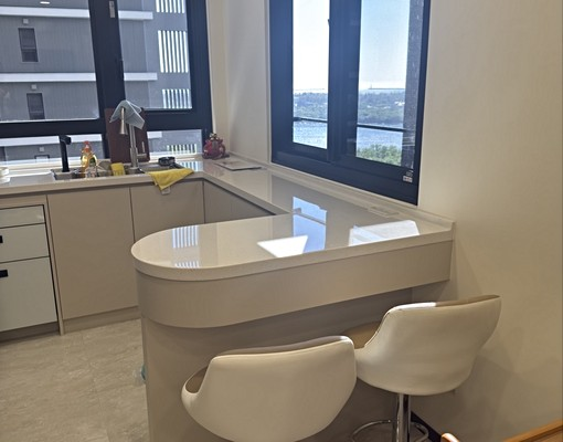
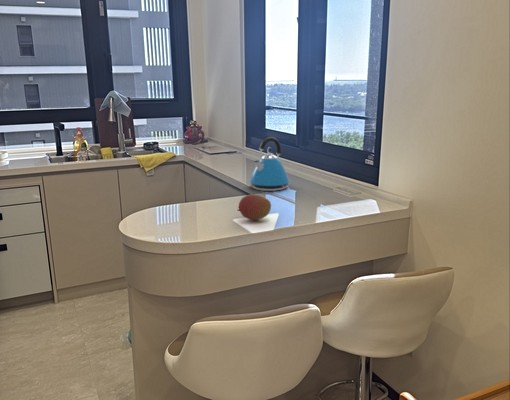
+ fruit (254, 207)
+ kettle (270, 162)
